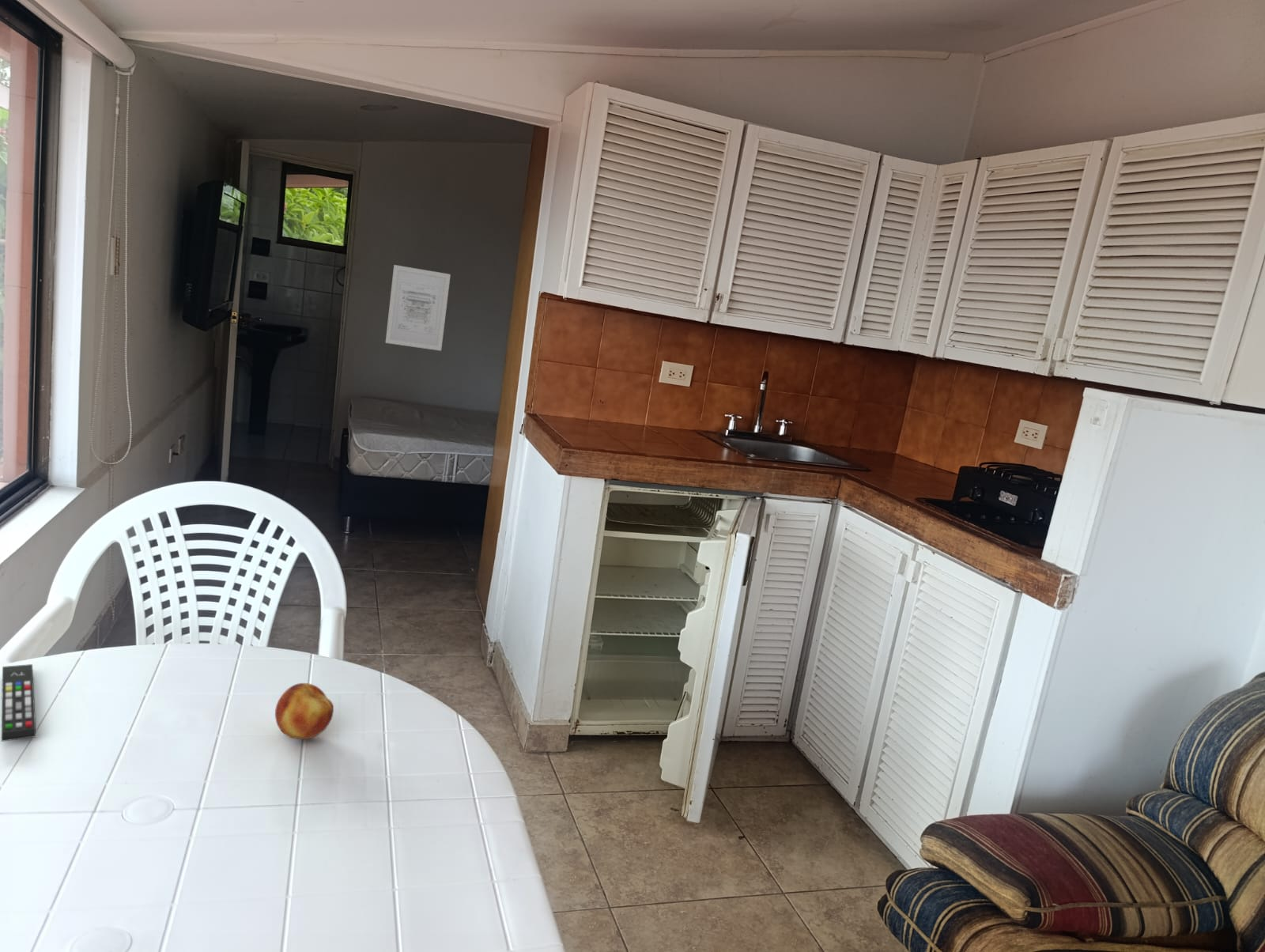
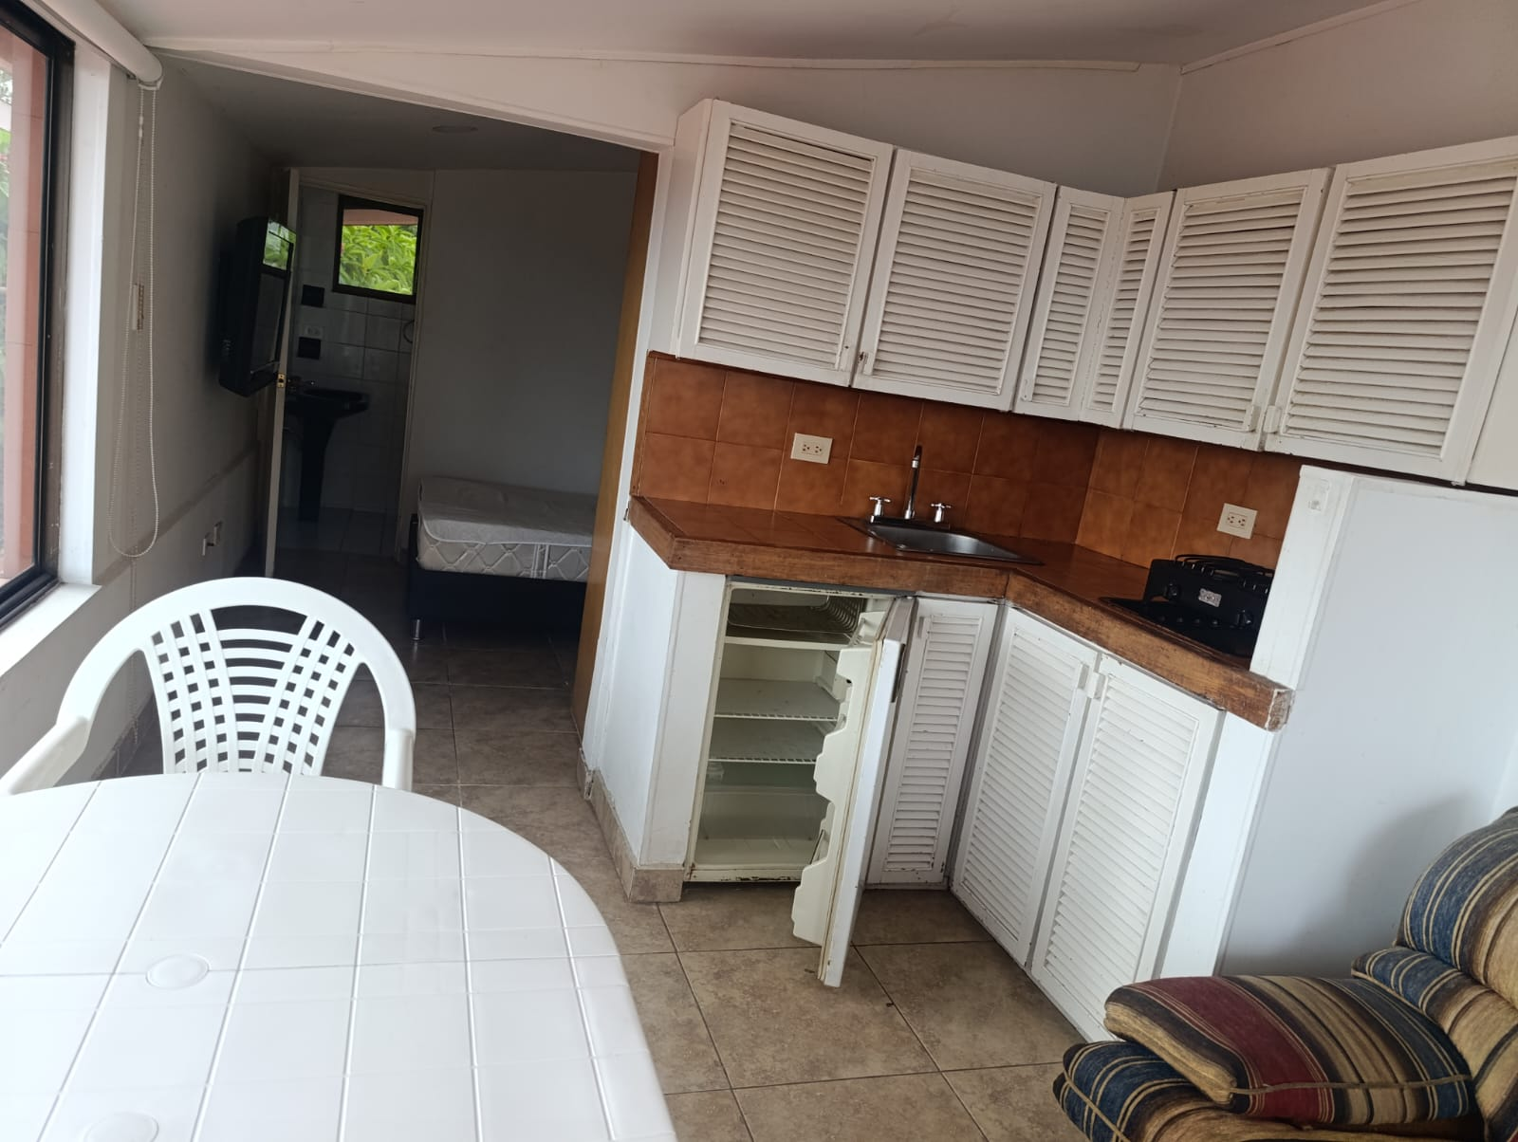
- remote control (17, 699)
- wall art (417, 308)
- fruit (304, 712)
